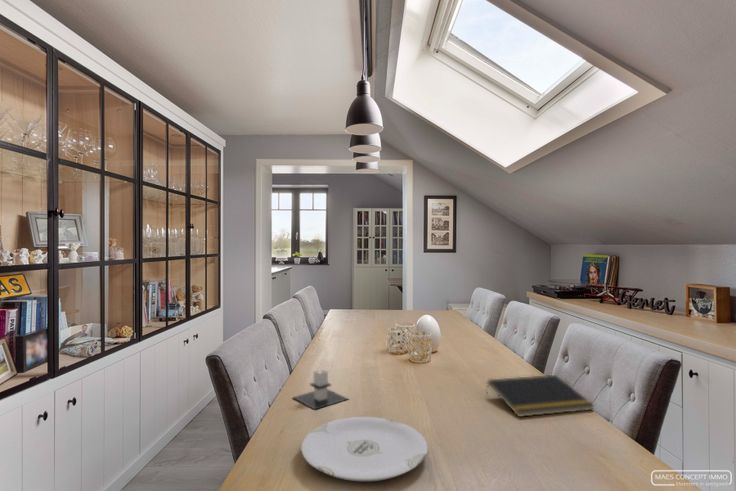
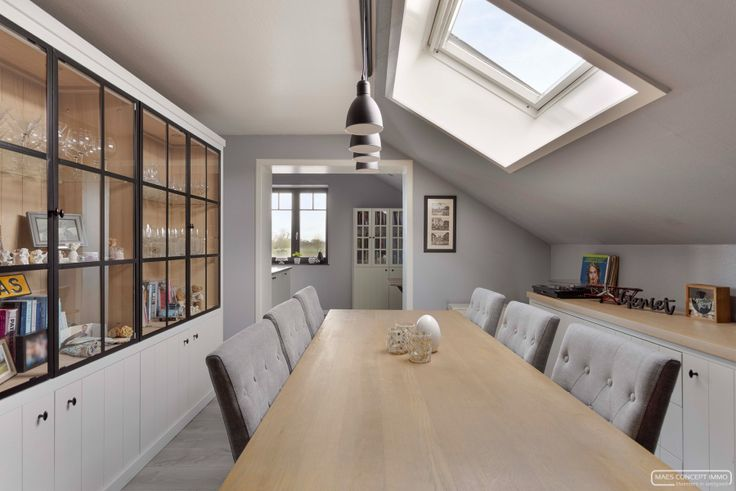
- notepad (538, 393)
- plate (364, 448)
- architectural model (320, 384)
